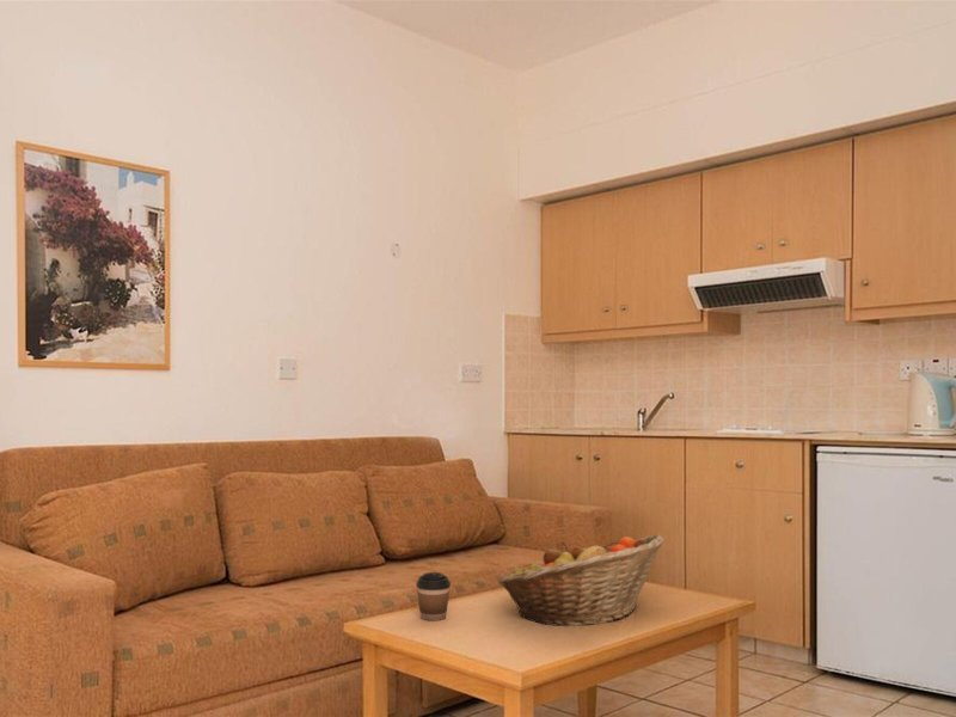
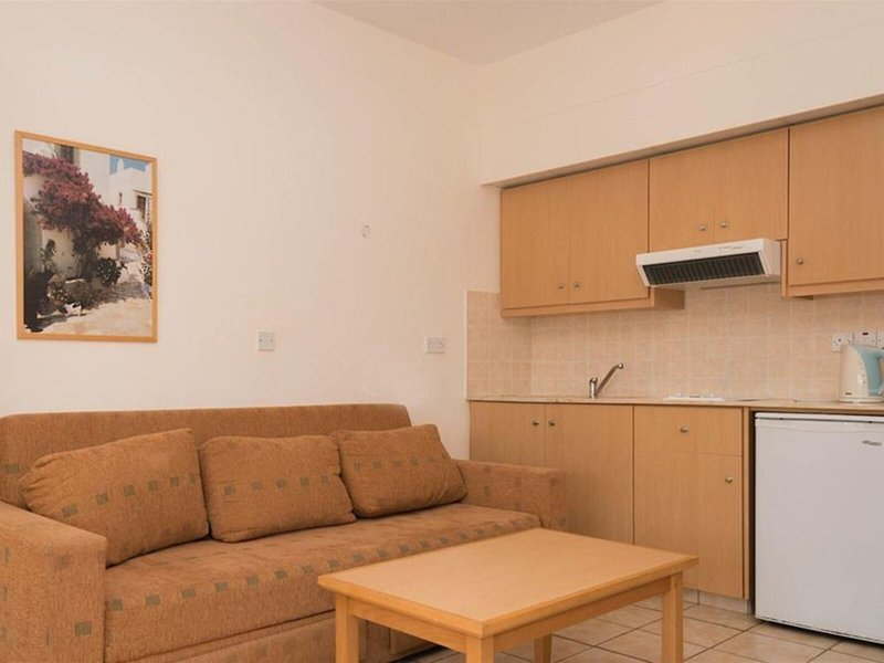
- fruit basket (583, 572)
- coffee cup (433, 594)
